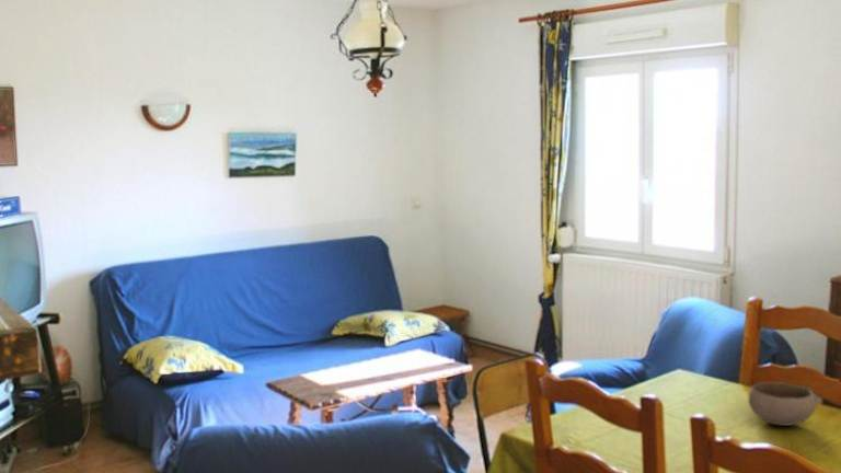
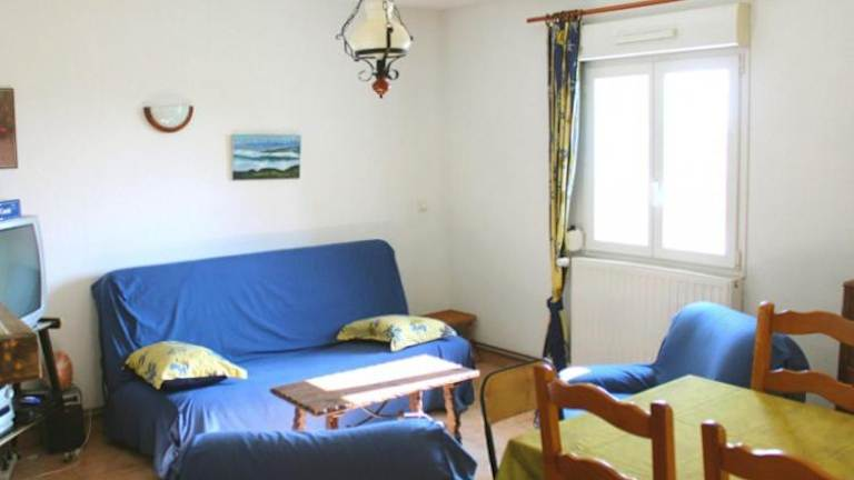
- bowl (781, 406)
